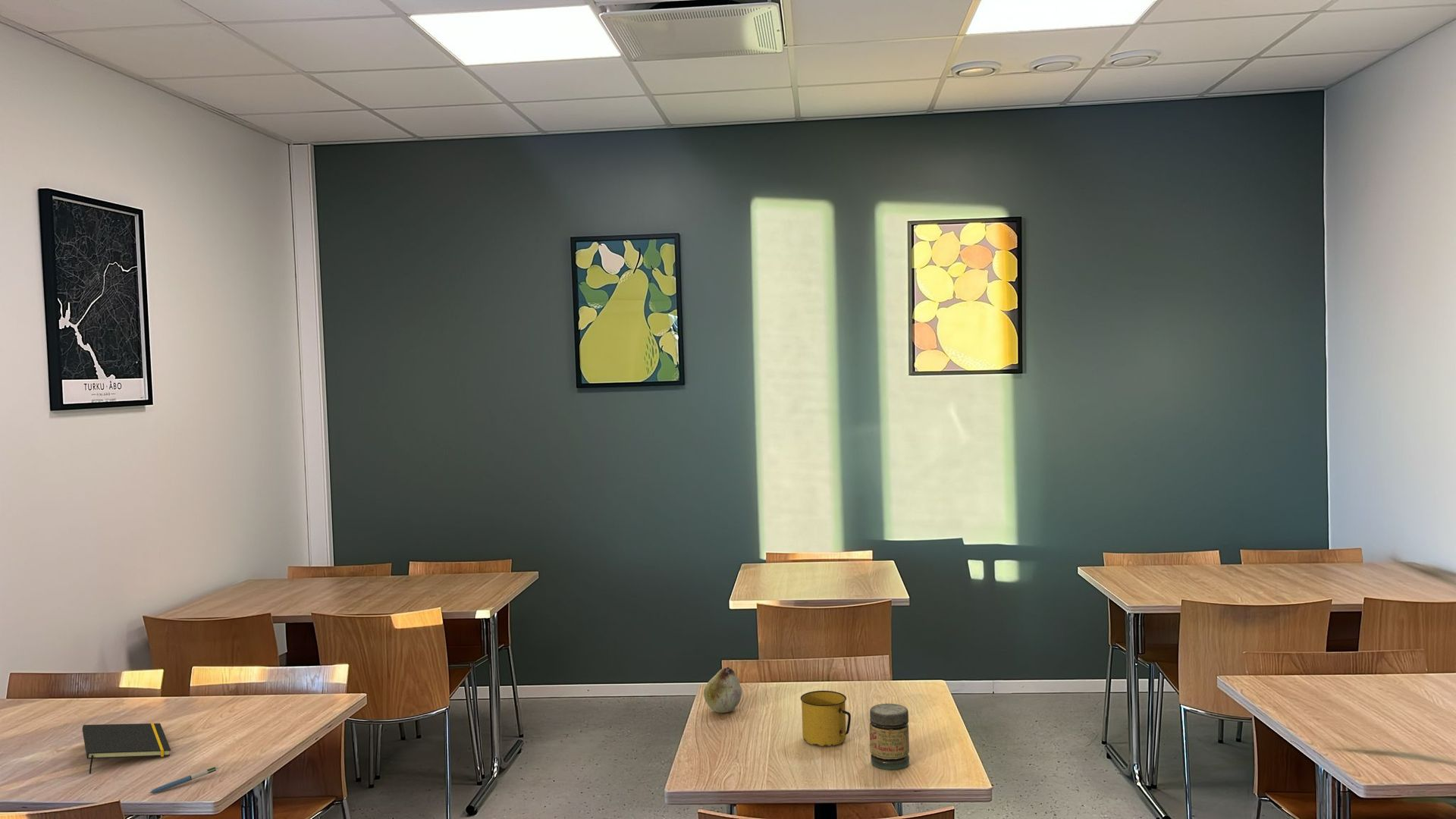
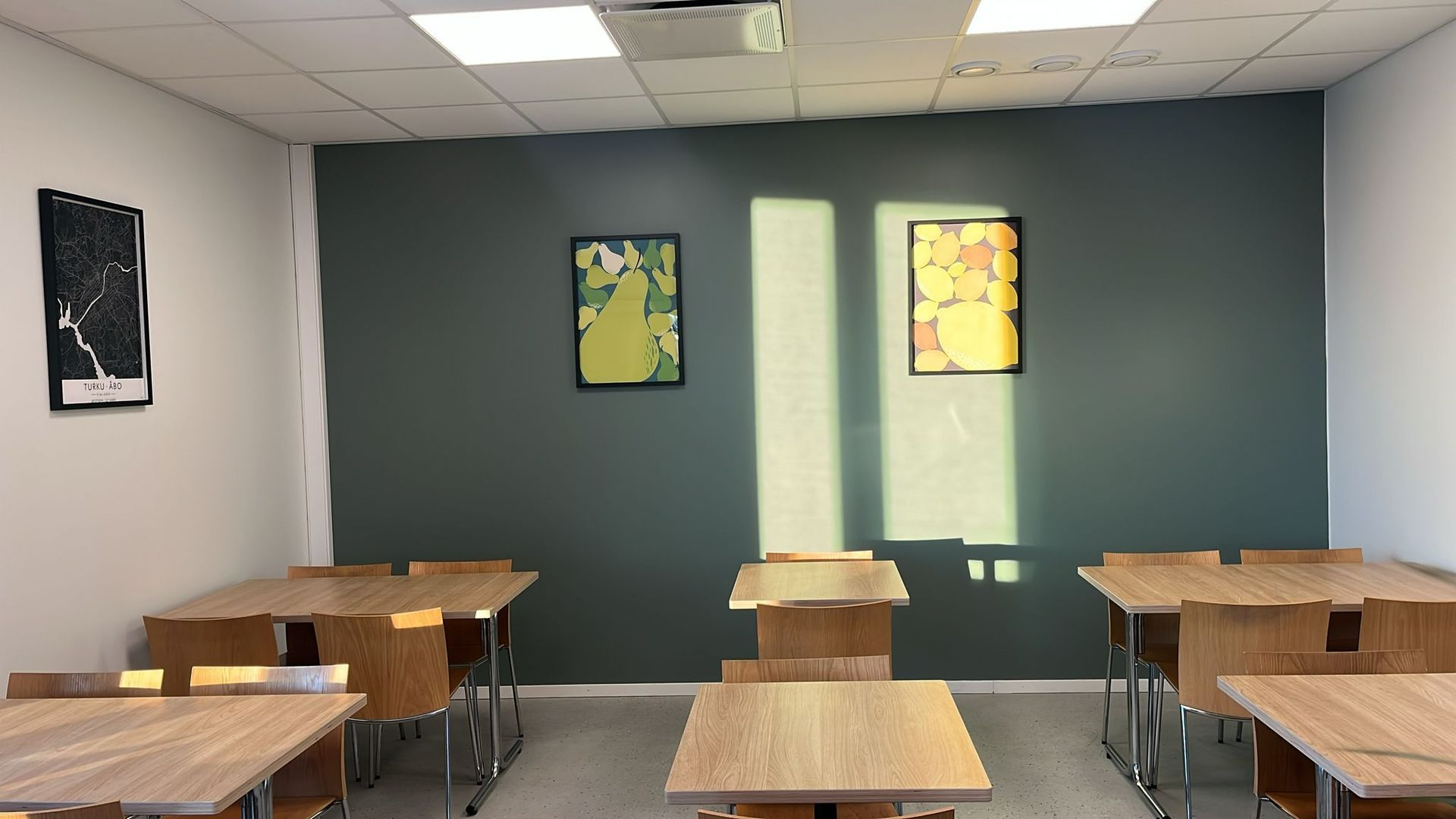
- jar (889, 736)
- fruit (722, 687)
- notepad (125, 739)
- pen (184, 779)
- mug (827, 720)
